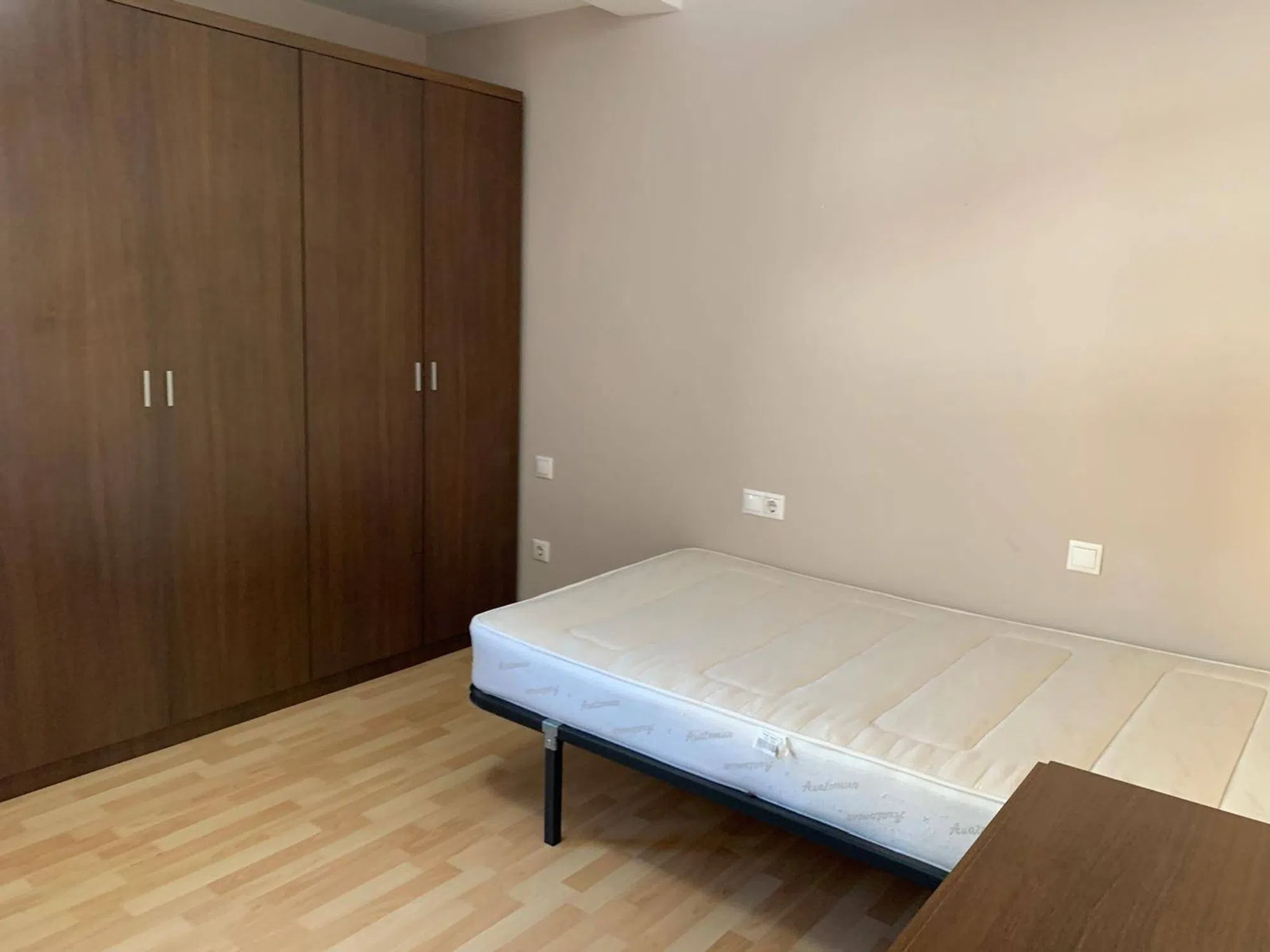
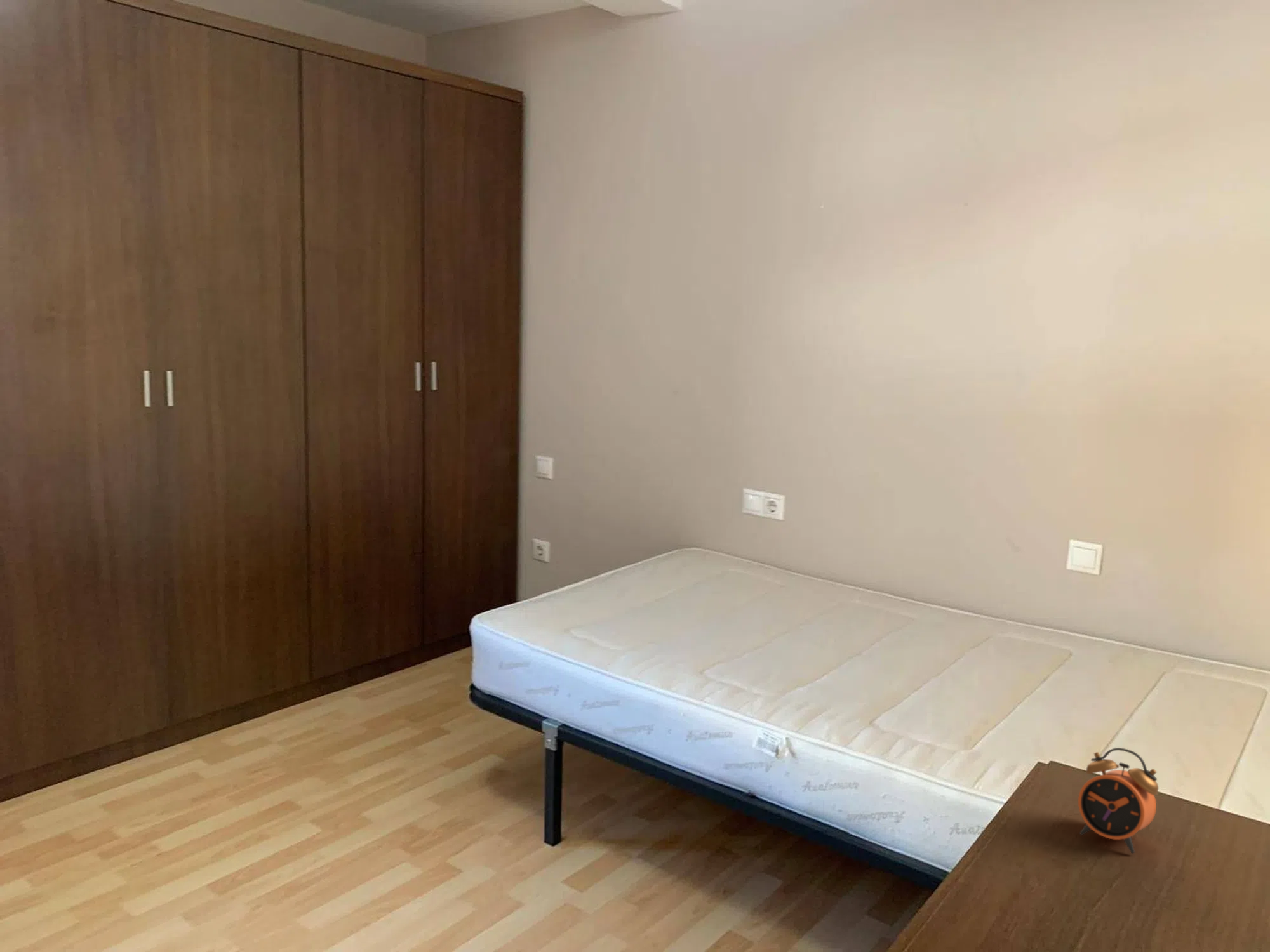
+ alarm clock (1118, 795)
